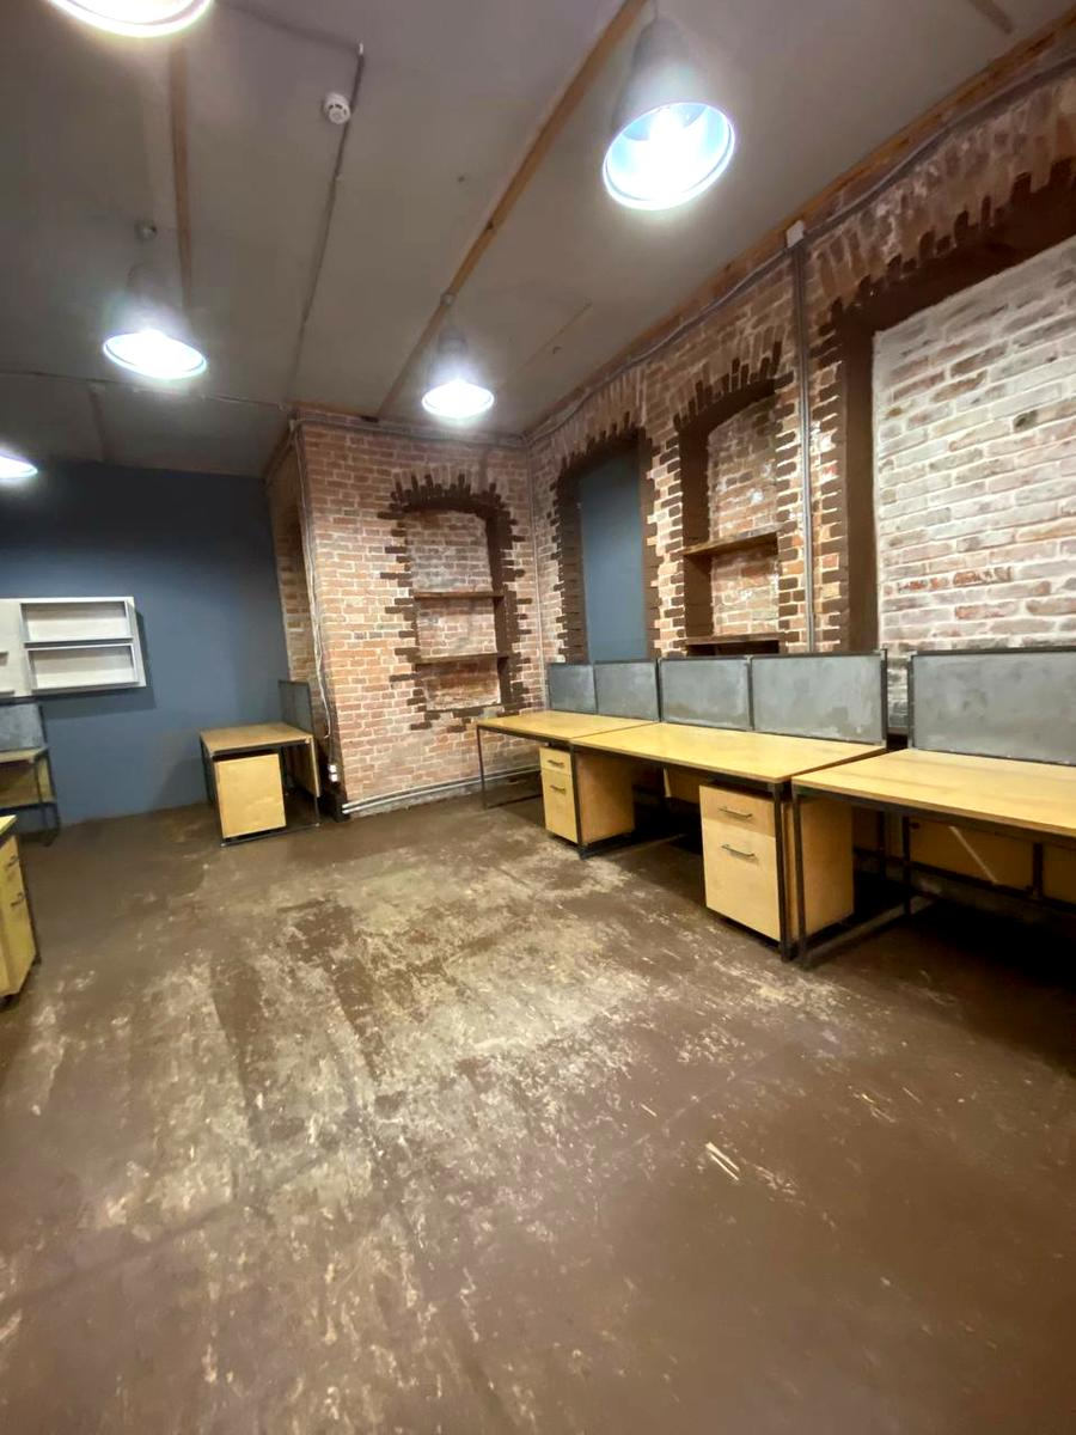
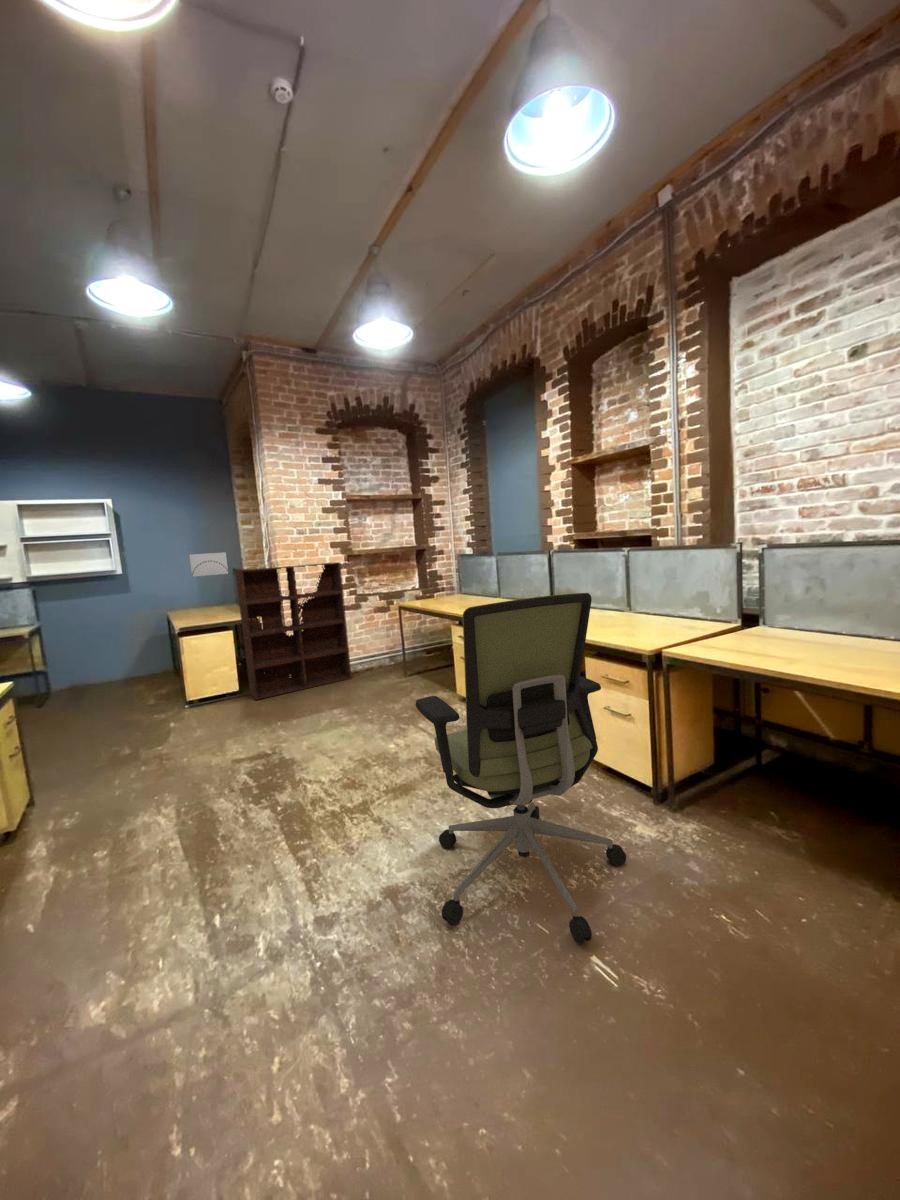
+ shelving unit (296, 627)
+ wall art (209, 564)
+ office chair (520, 740)
